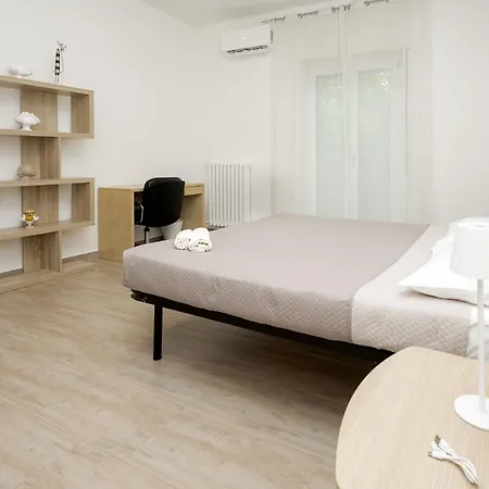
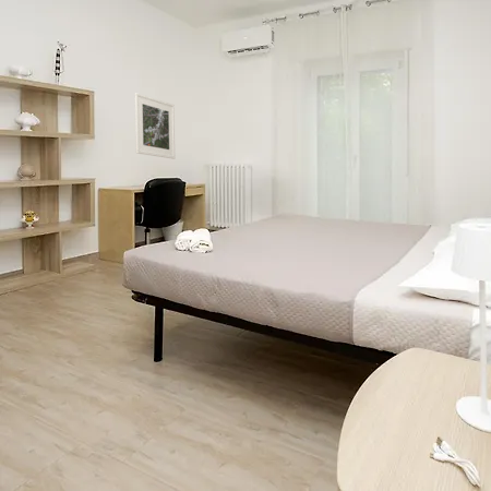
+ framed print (155, 128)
